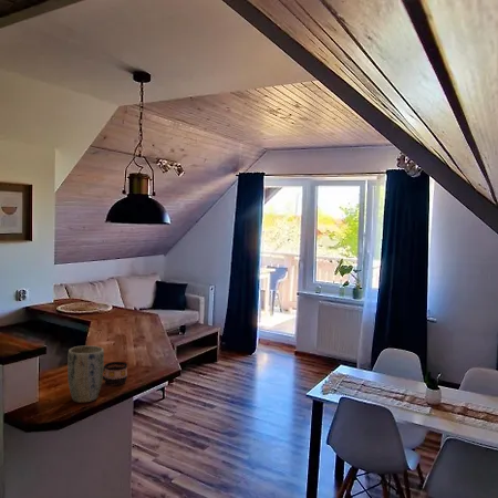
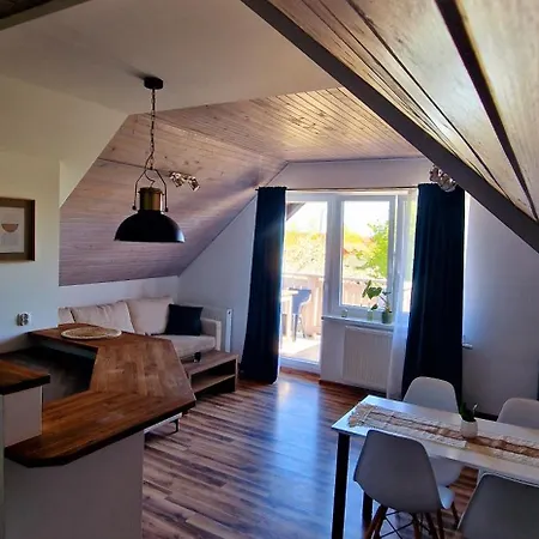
- cup (114, 373)
- plant pot (85, 373)
